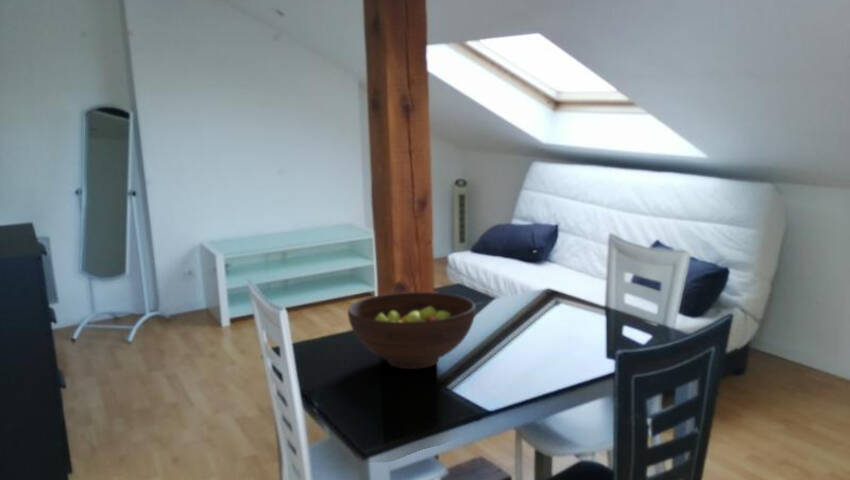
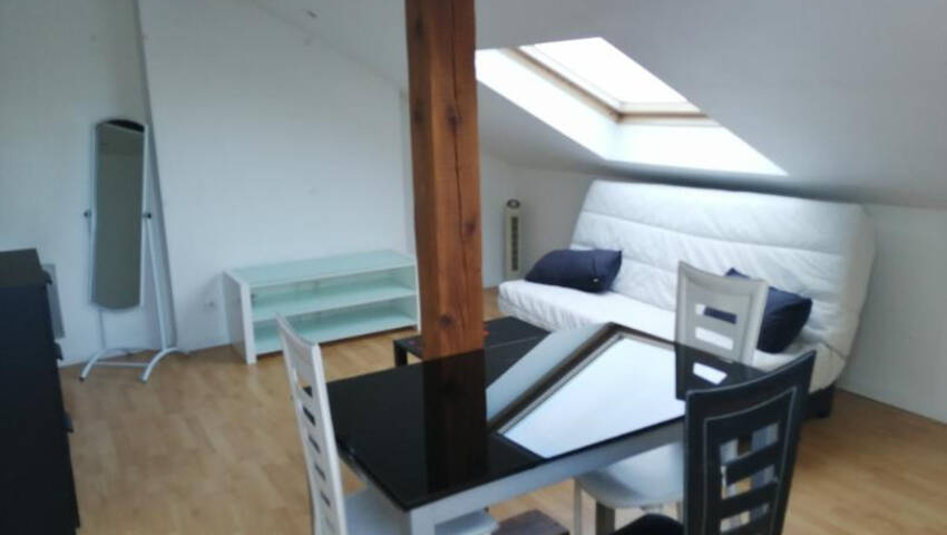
- fruit bowl (412, 334)
